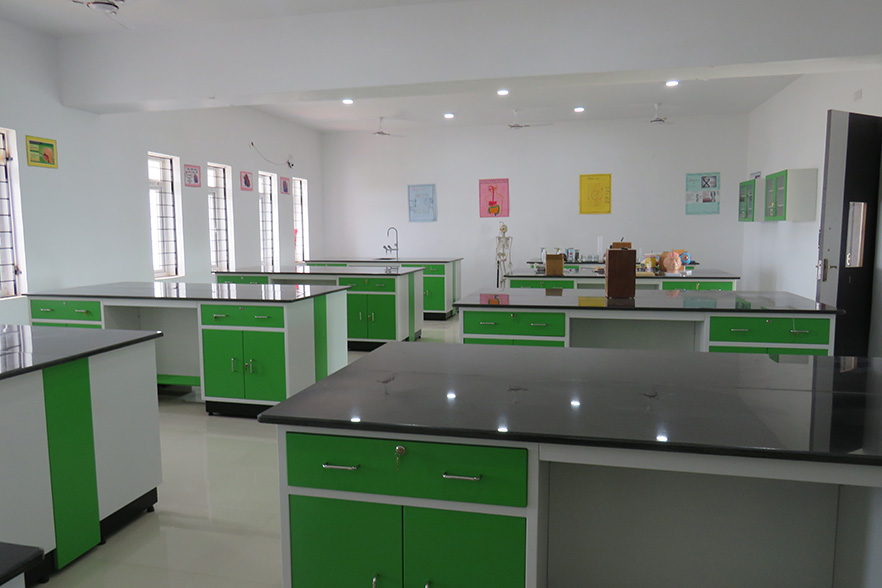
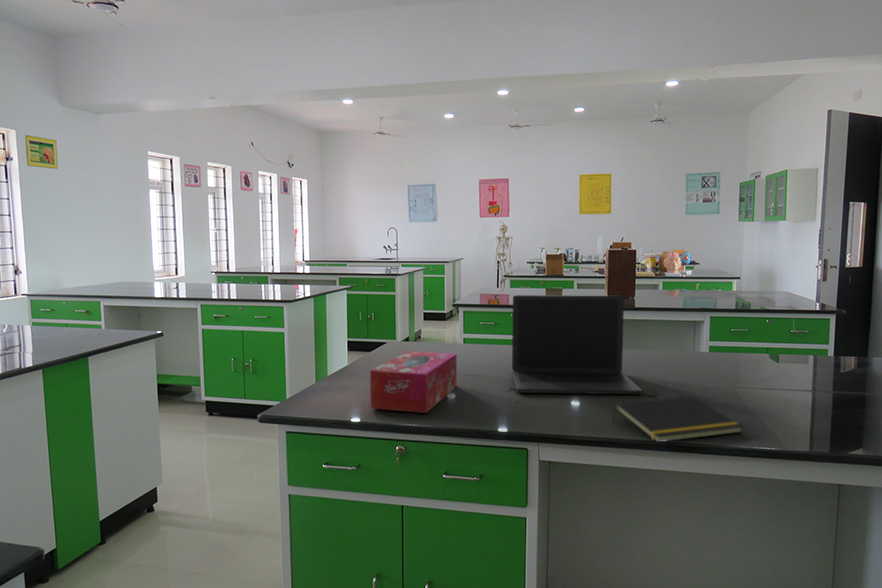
+ notepad (676, 417)
+ laptop (573, 341)
+ tissue box (416, 379)
